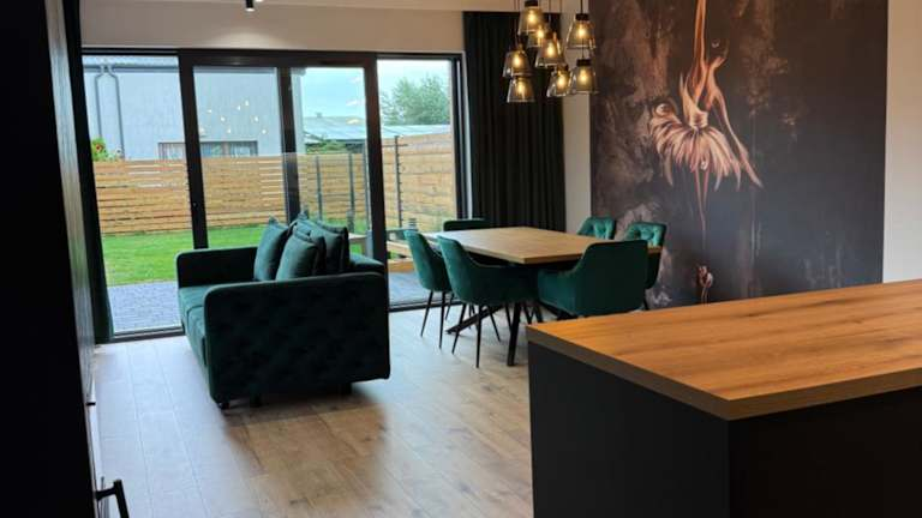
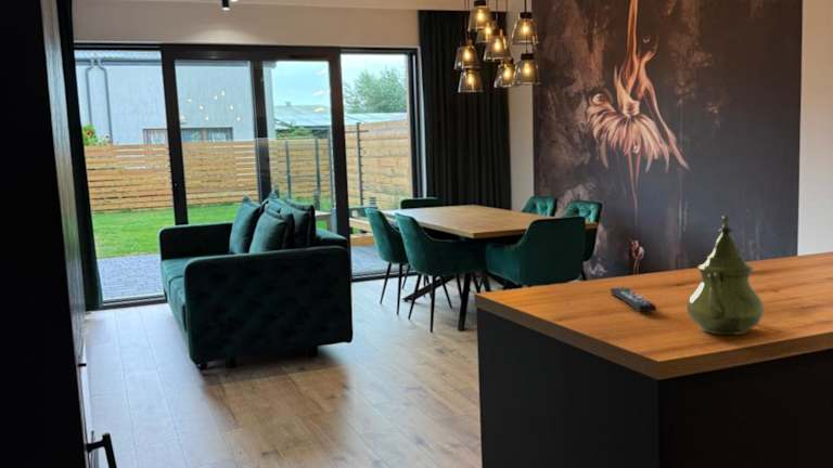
+ teapot (726, 272)
+ remote control (631, 298)
